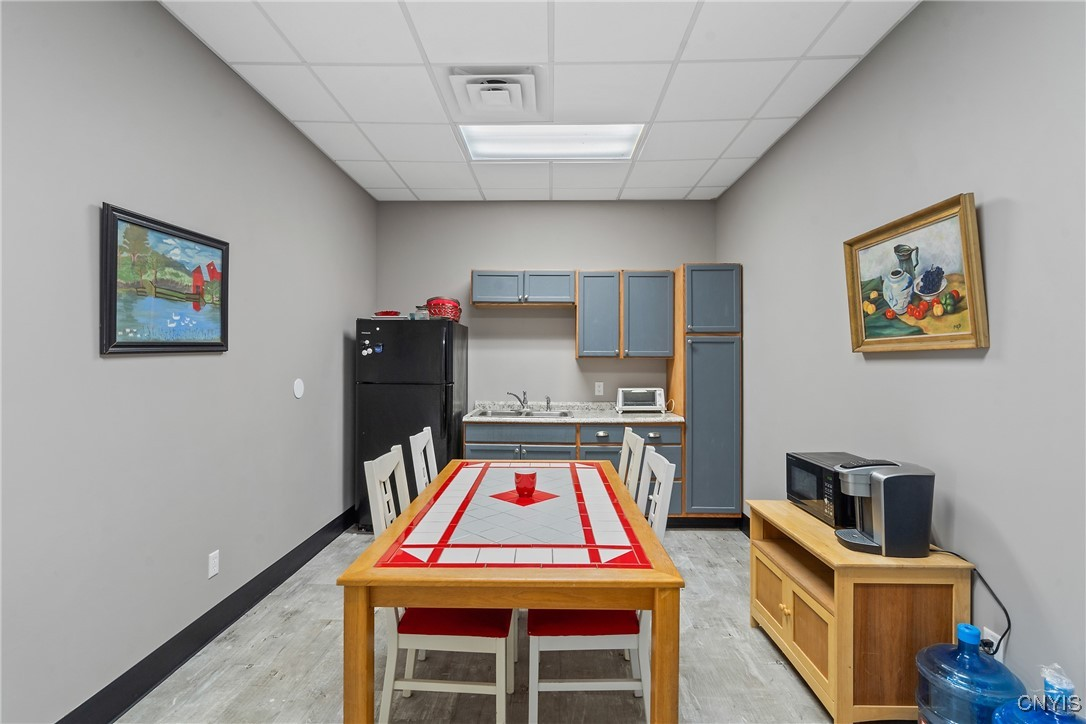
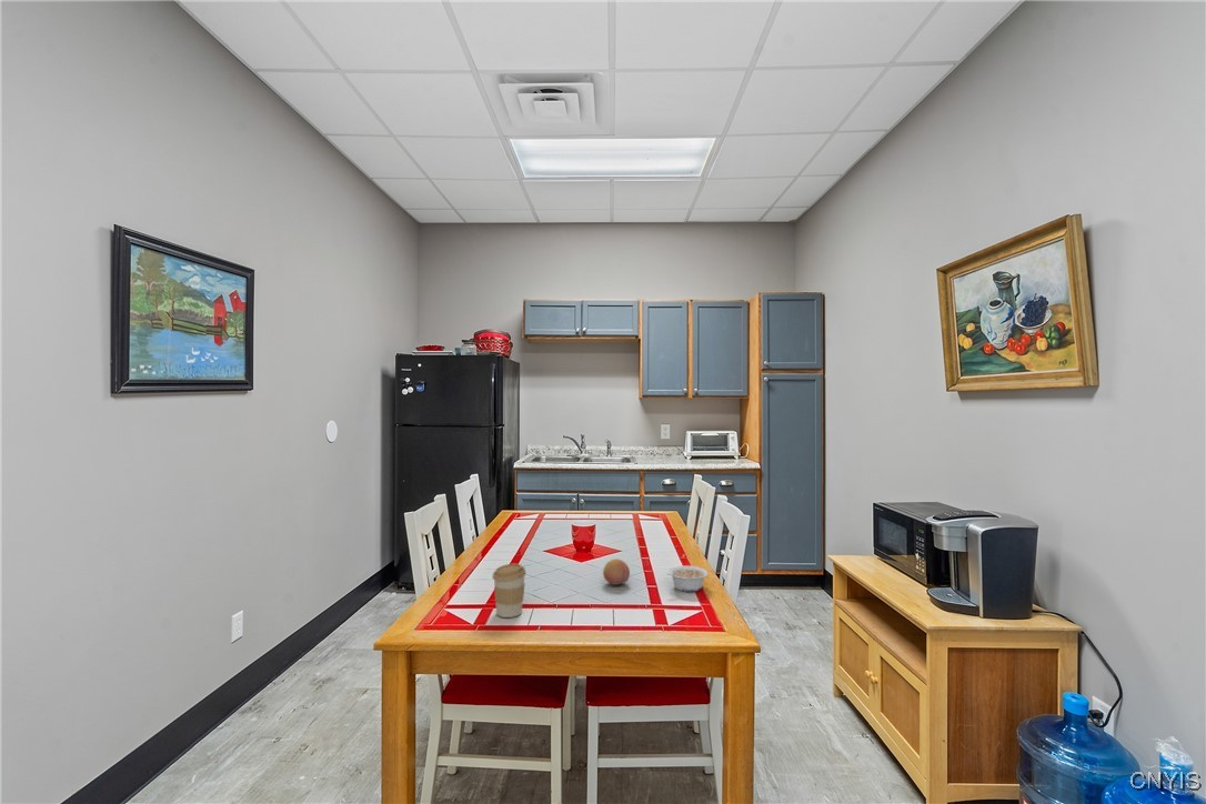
+ fruit (616, 571)
+ legume (687, 577)
+ coffee cup (509, 589)
